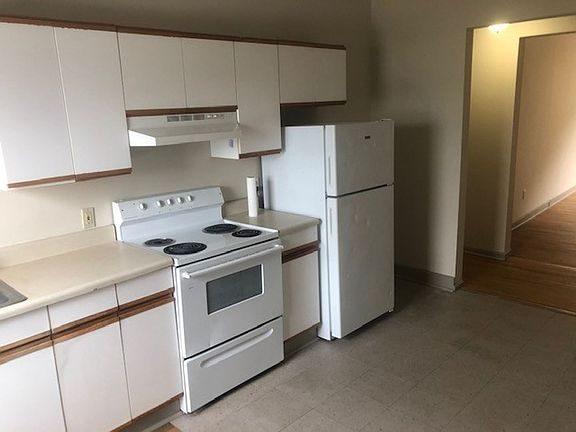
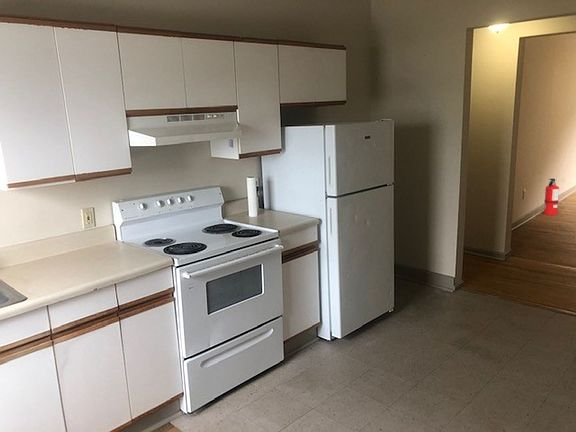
+ fire extinguisher (553, 196)
